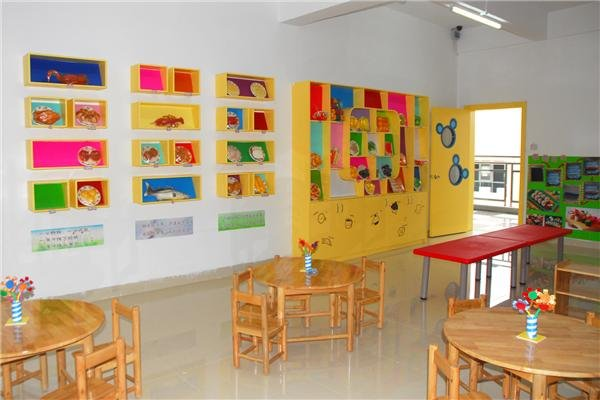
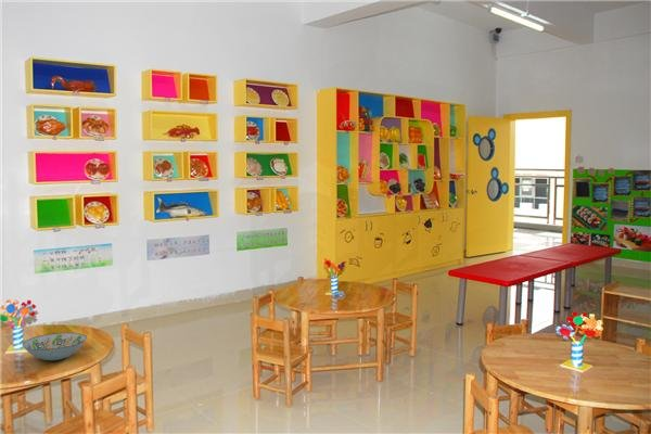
+ decorative bowl (55, 349)
